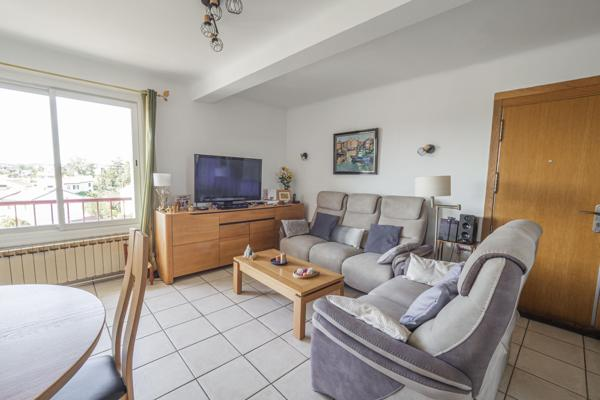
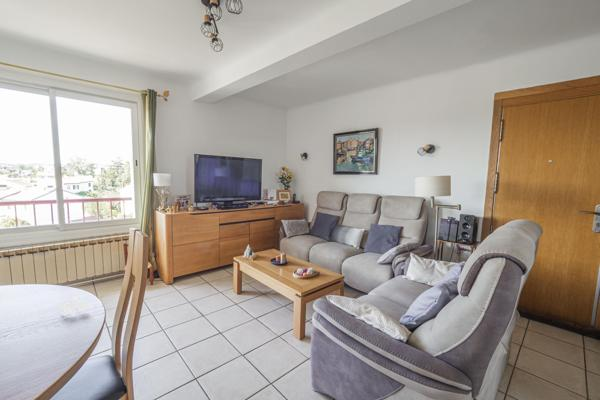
+ candle (74, 306)
